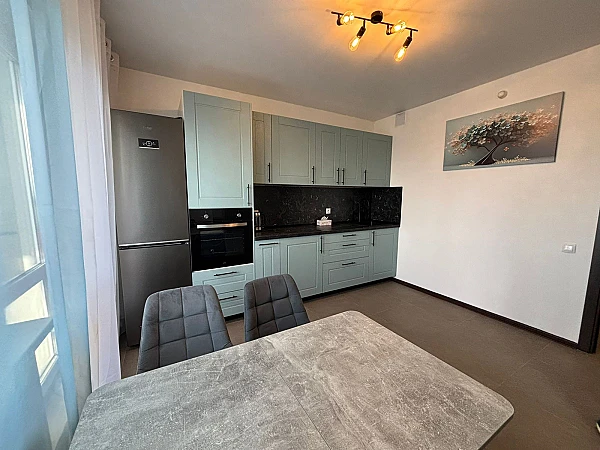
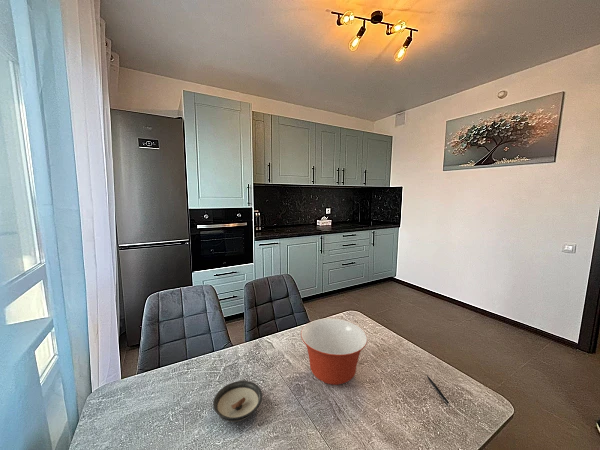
+ mixing bowl (333, 353)
+ pen (436, 387)
+ saucer (238, 403)
